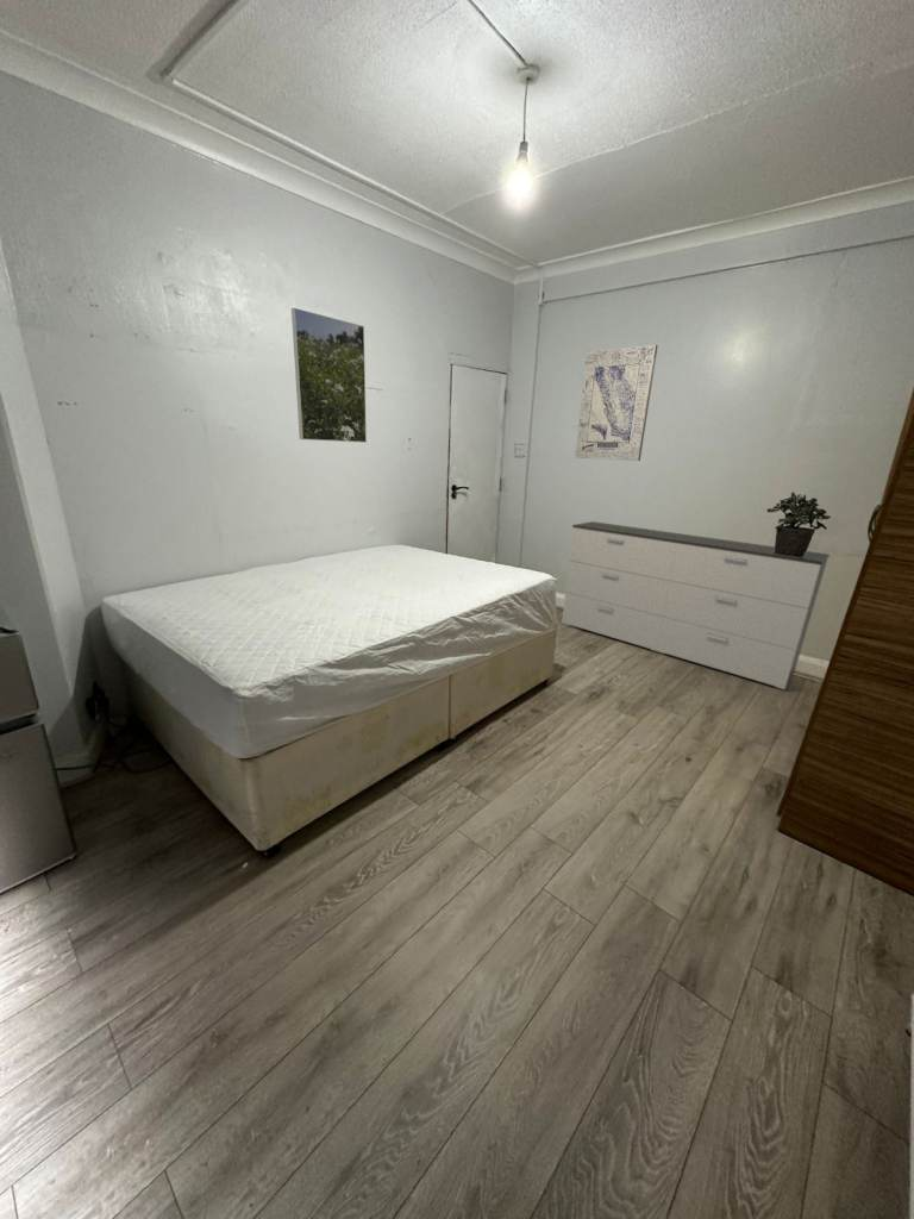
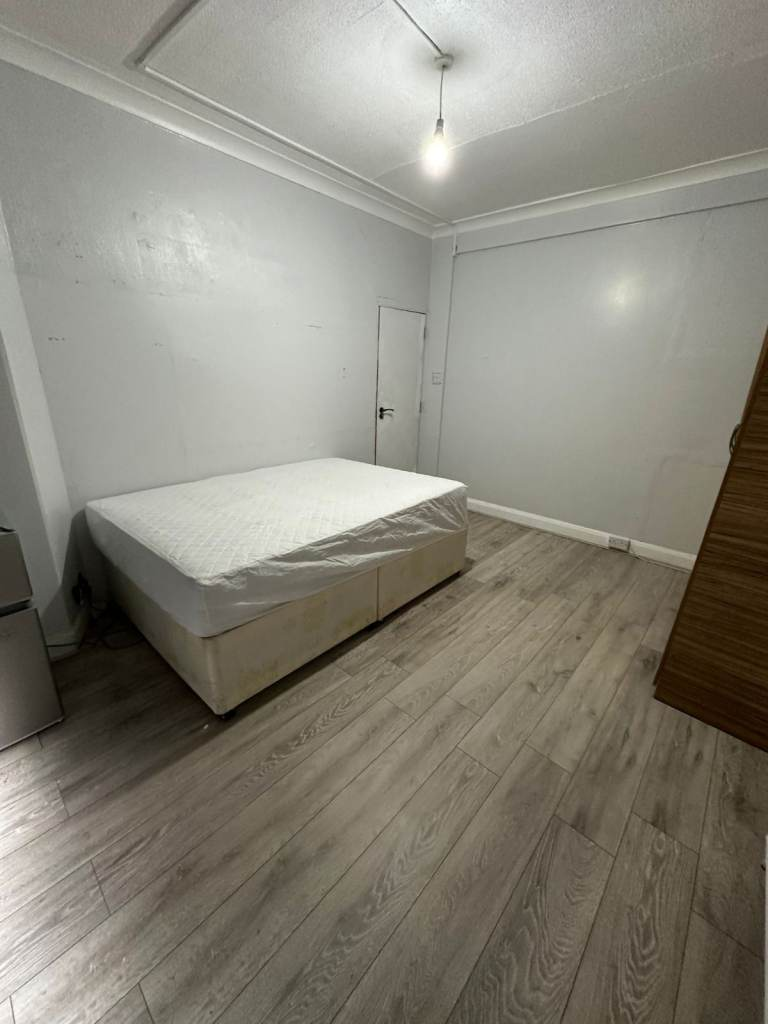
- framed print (332, 381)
- wall art (613, 405)
- potted plant (793, 523)
- dresser (674, 594)
